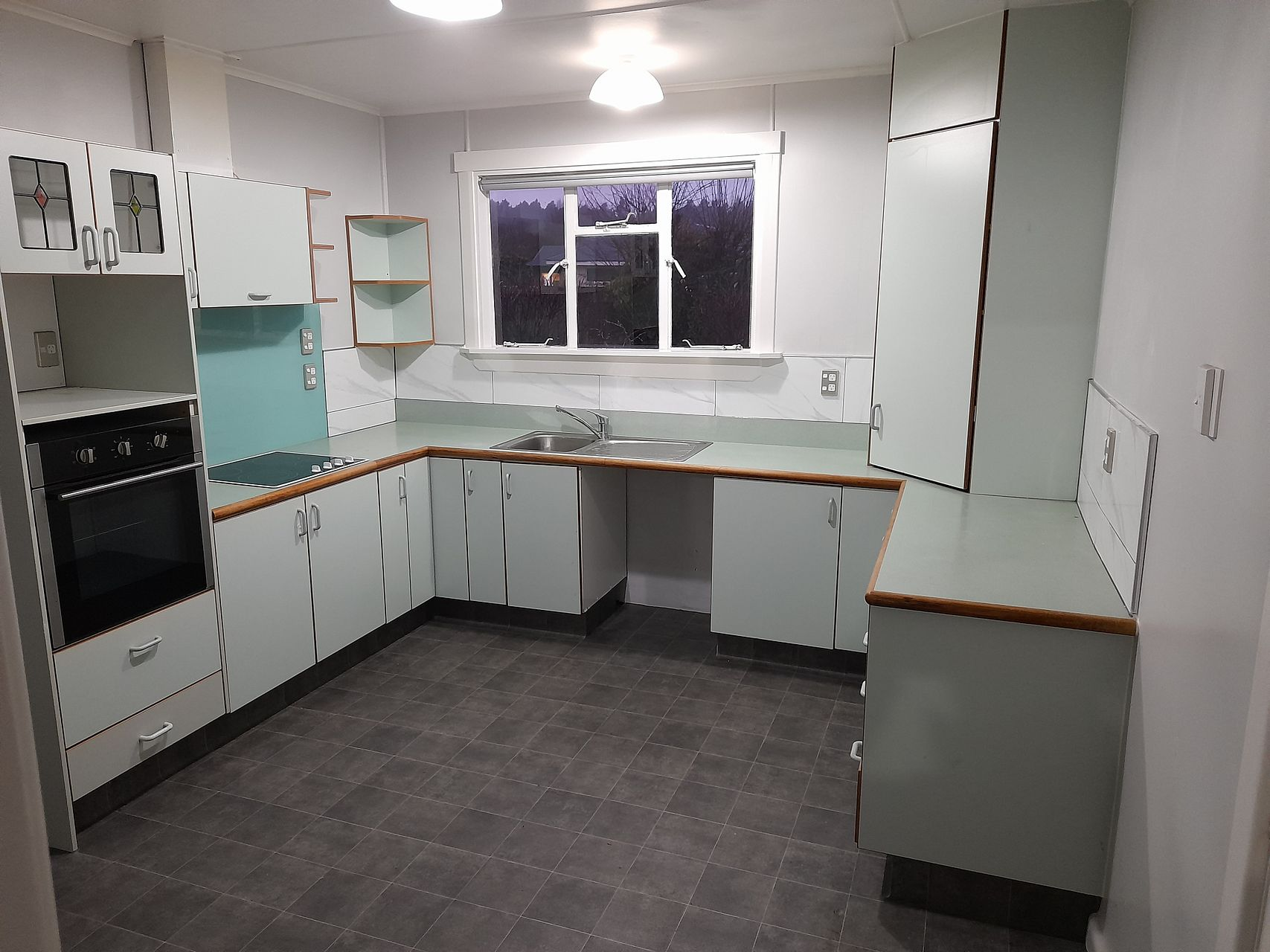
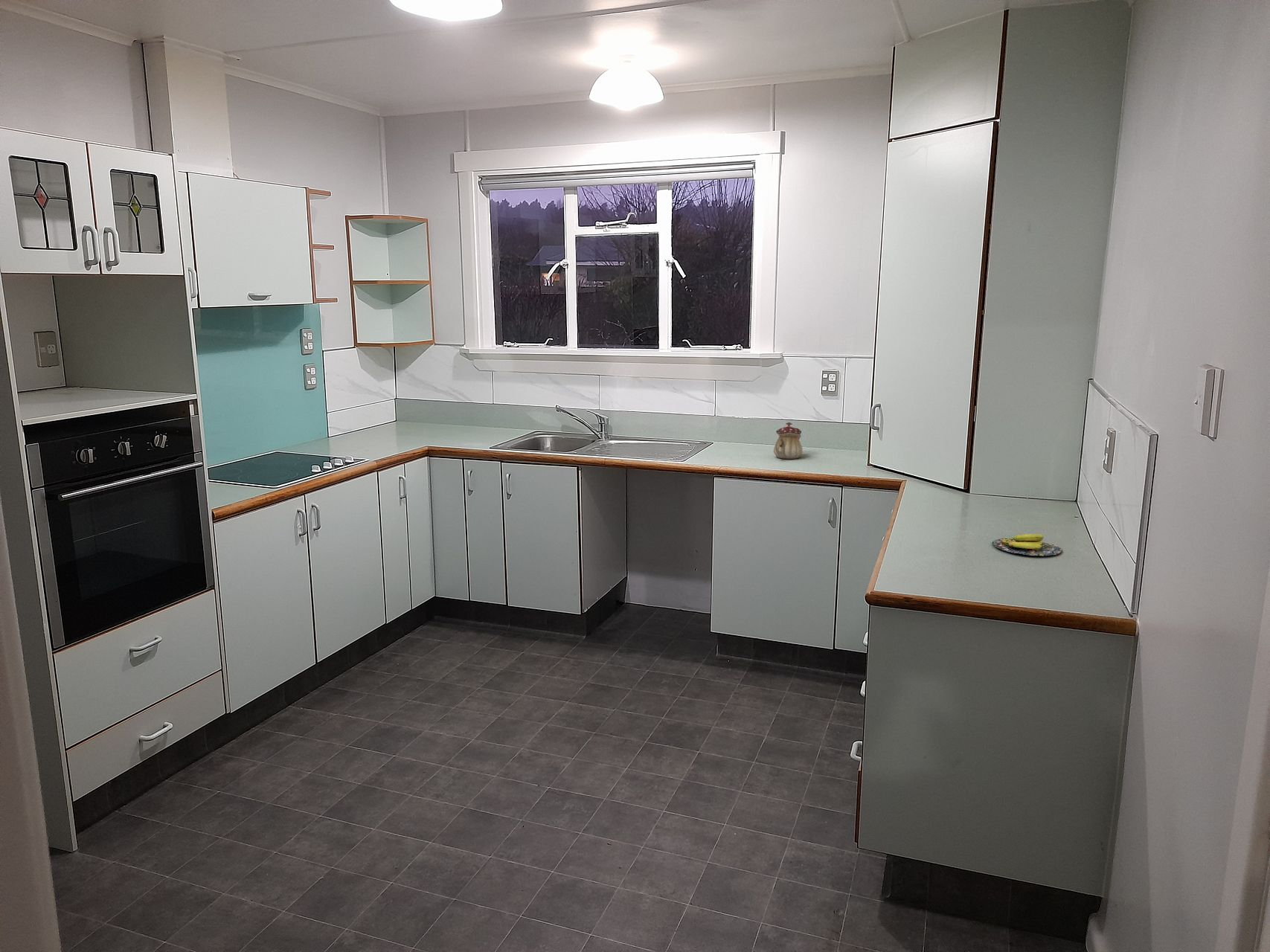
+ banana (1027, 540)
+ teapot (787, 440)
